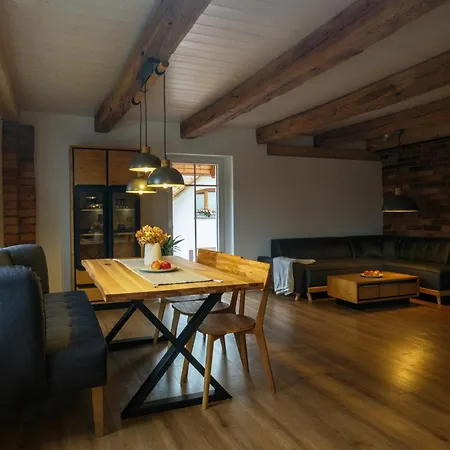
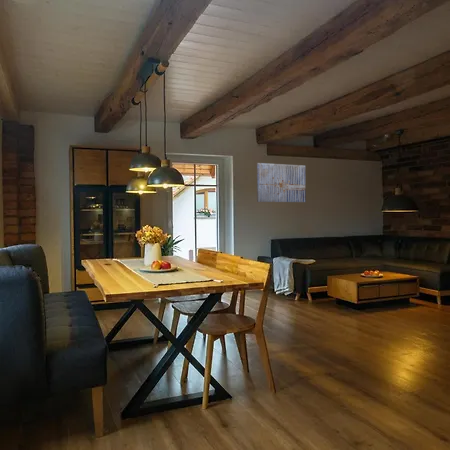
+ wall art (281, 183)
